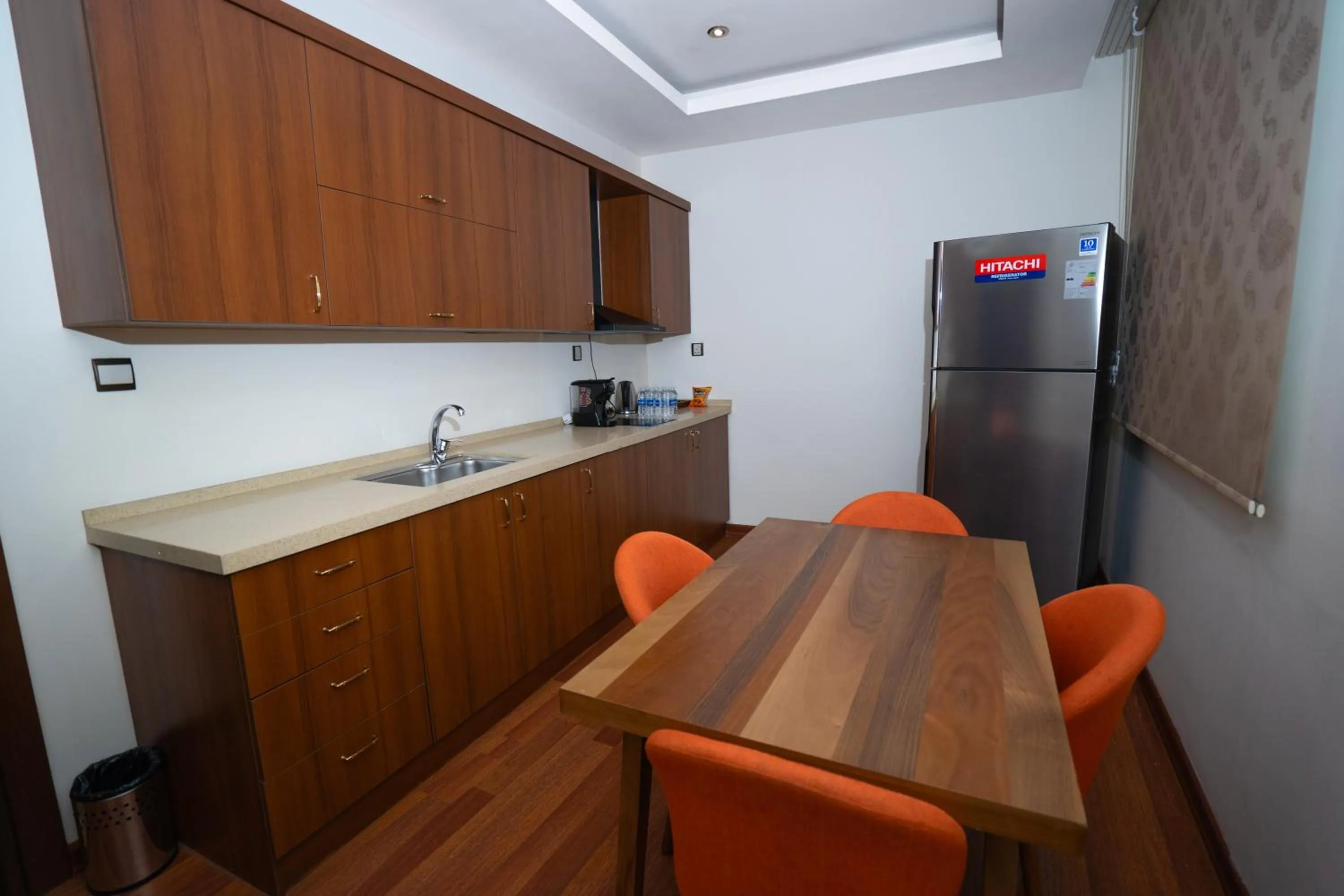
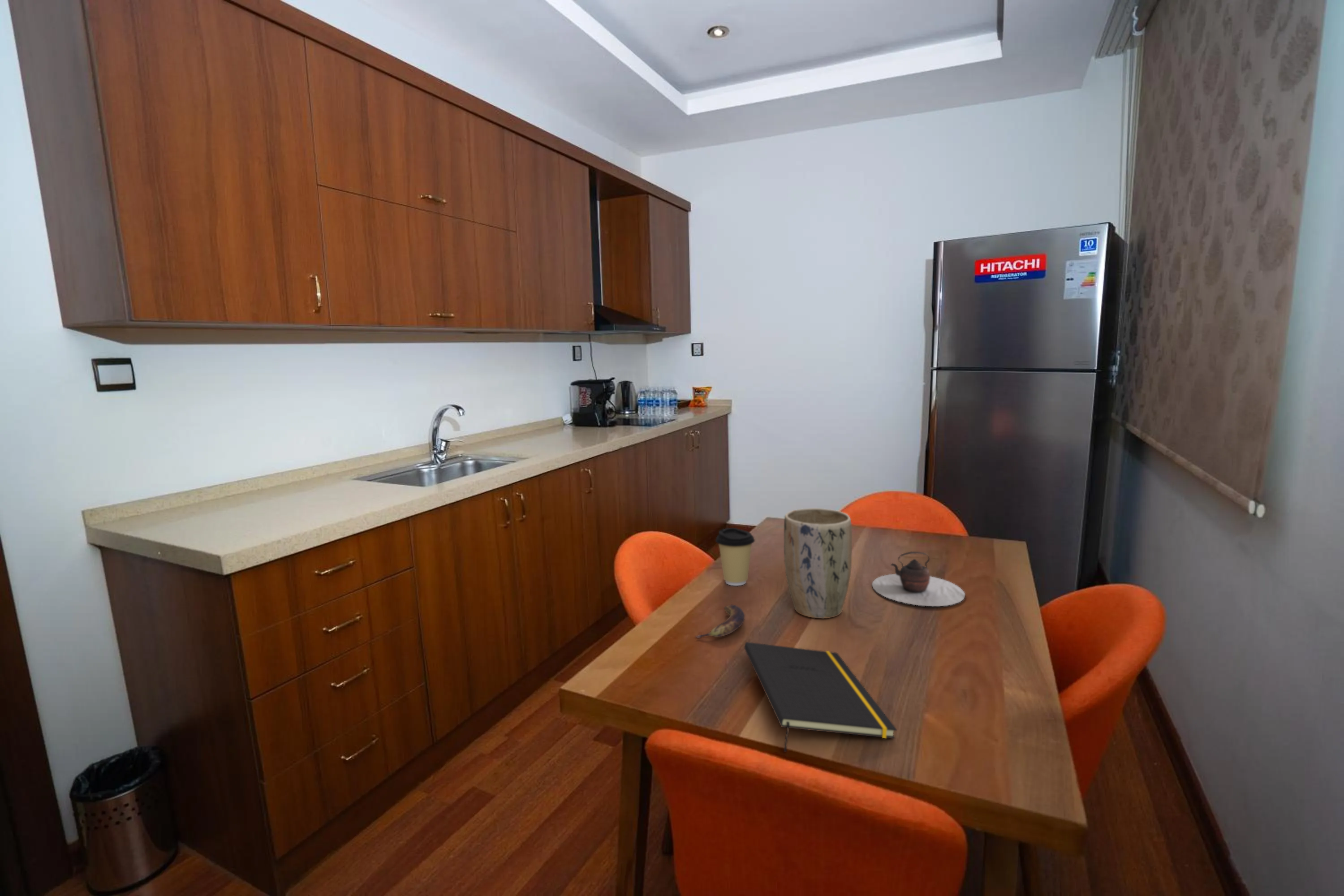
+ teapot (918, 570)
+ banana (726, 620)
+ coffee cup (735, 557)
+ notepad (812, 685)
+ plant pot (817, 563)
